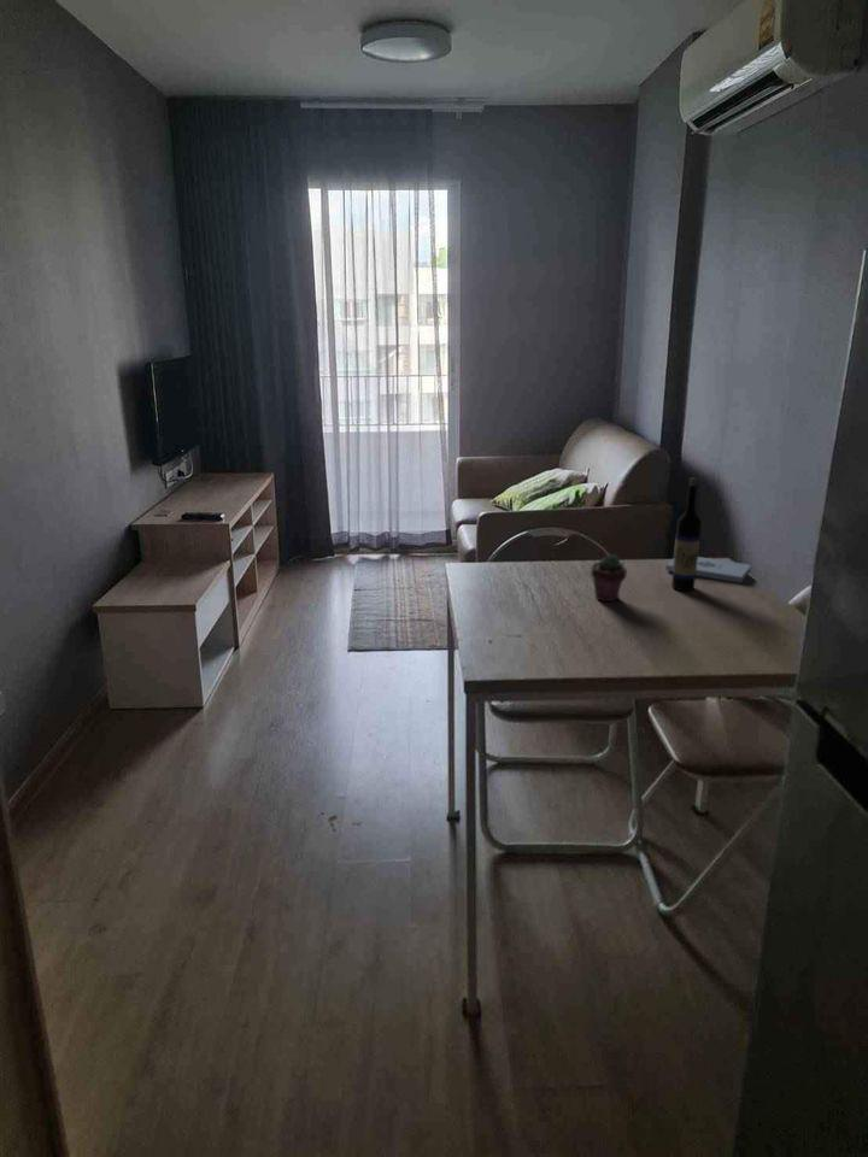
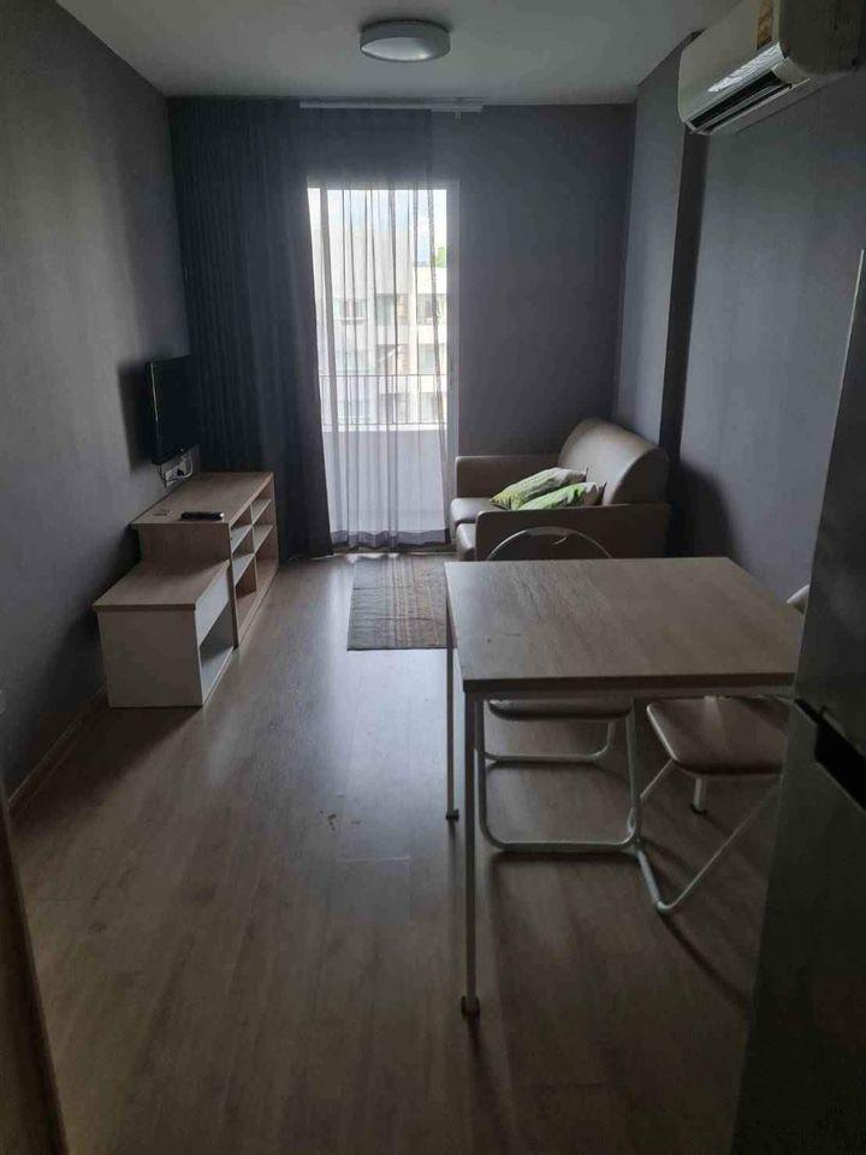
- notepad (708, 568)
- wine bottle (687, 534)
- potted succulent (608, 576)
